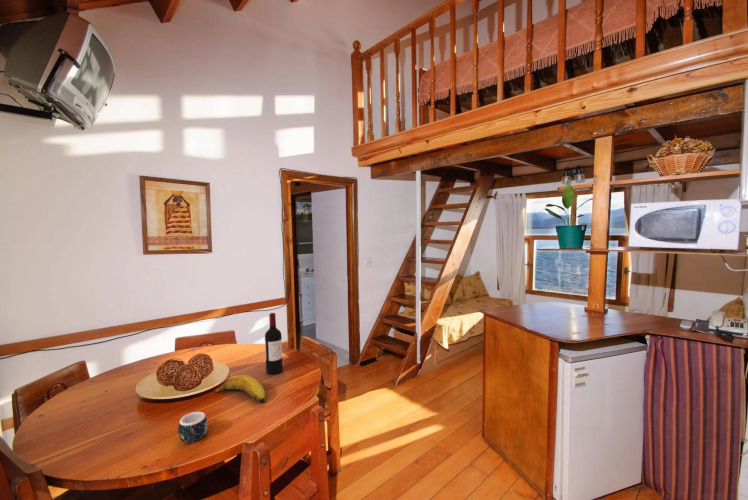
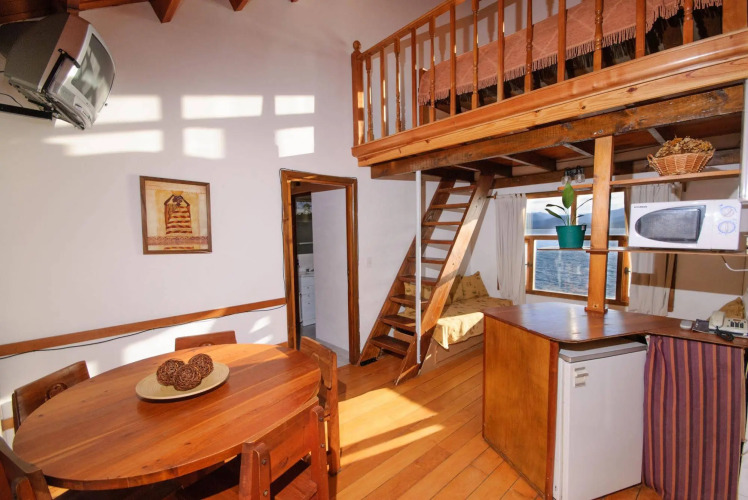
- wine bottle (273, 342)
- fruit (239, 388)
- mug (192, 425)
